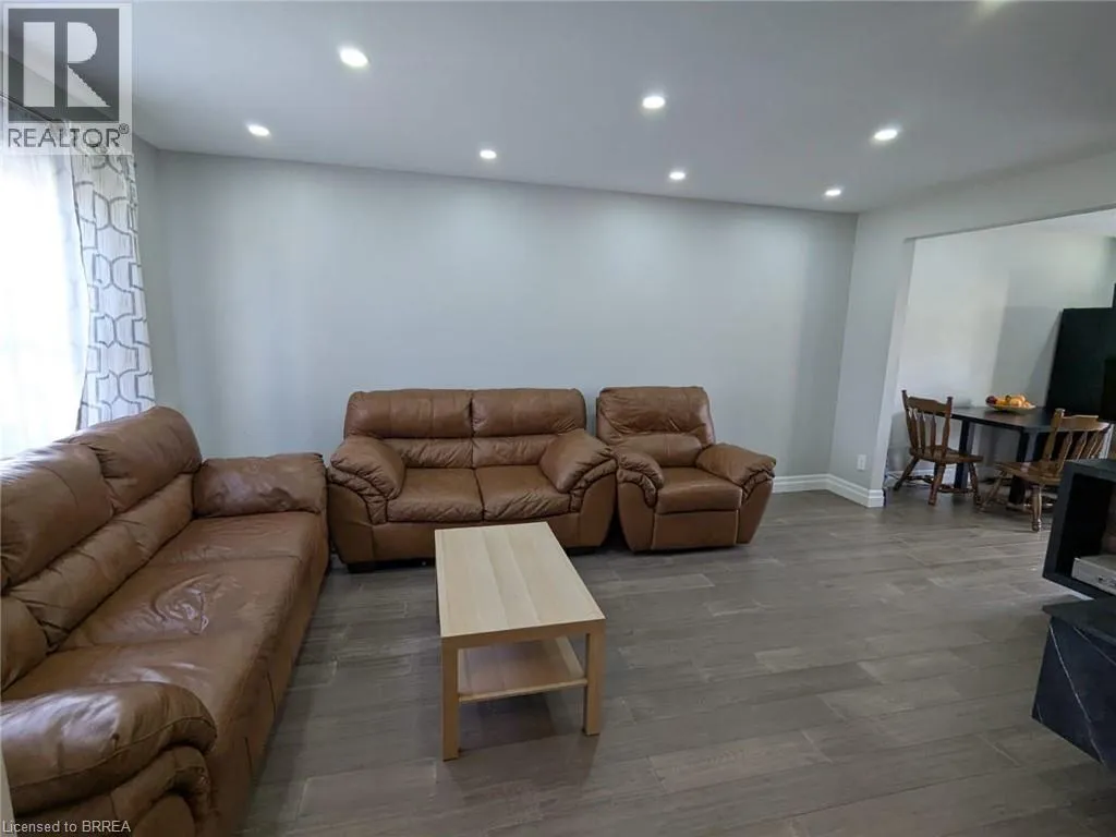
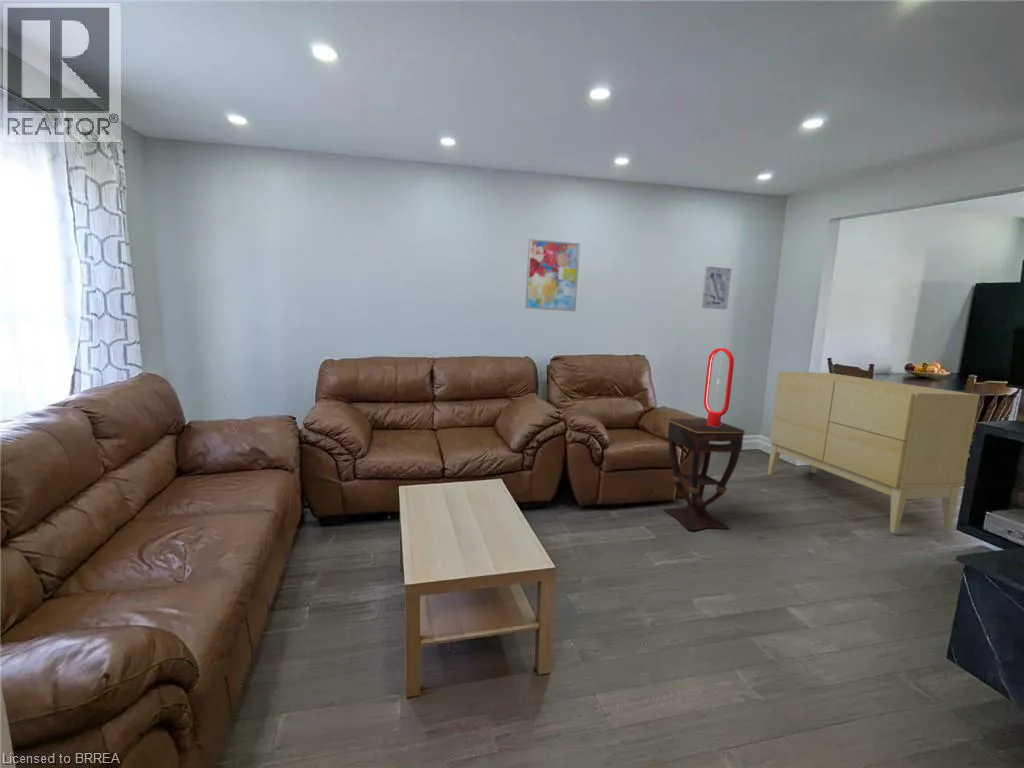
+ table lamp (717, 388)
+ sideboard (855, 441)
+ wall art (552, 276)
+ wall art (716, 288)
+ side table (701, 472)
